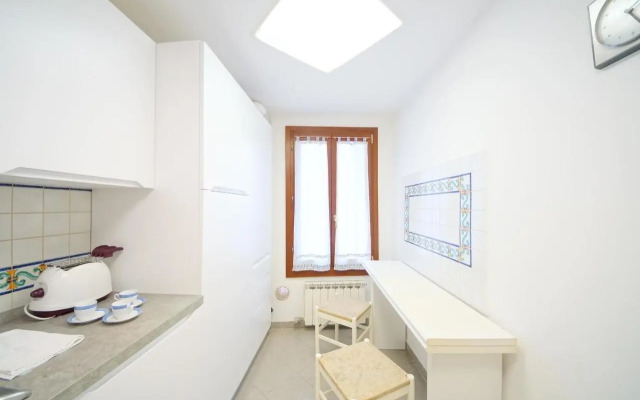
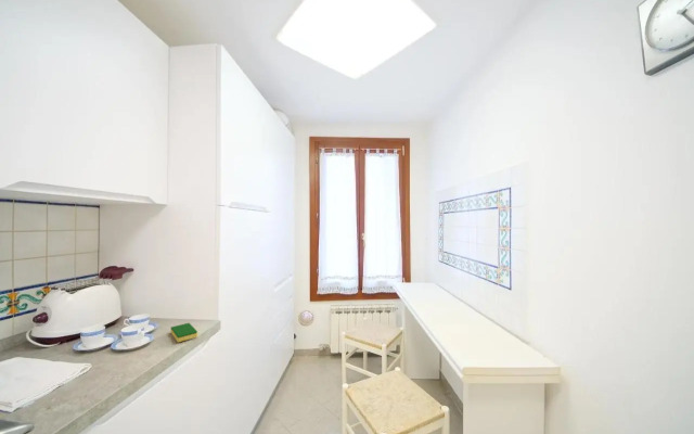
+ dish sponge (183, 331)
